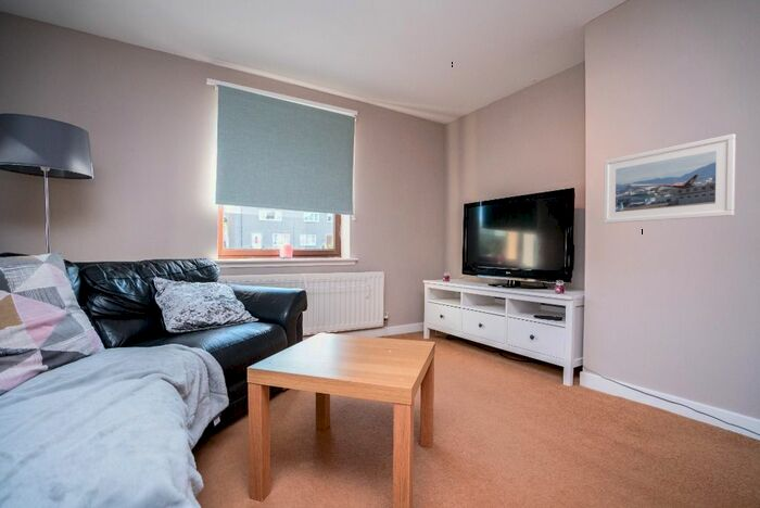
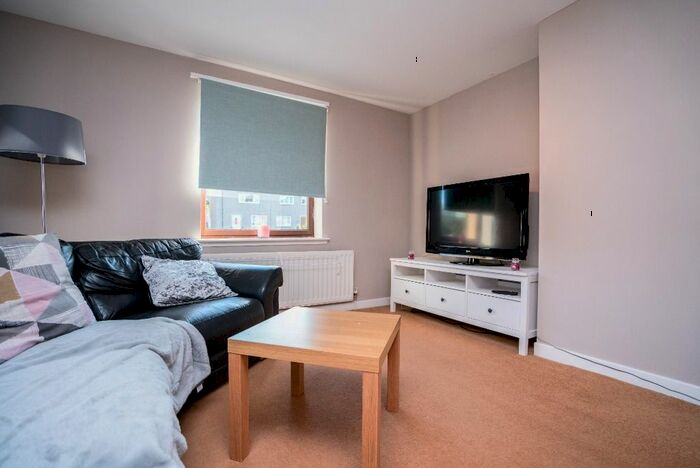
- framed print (660, 185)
